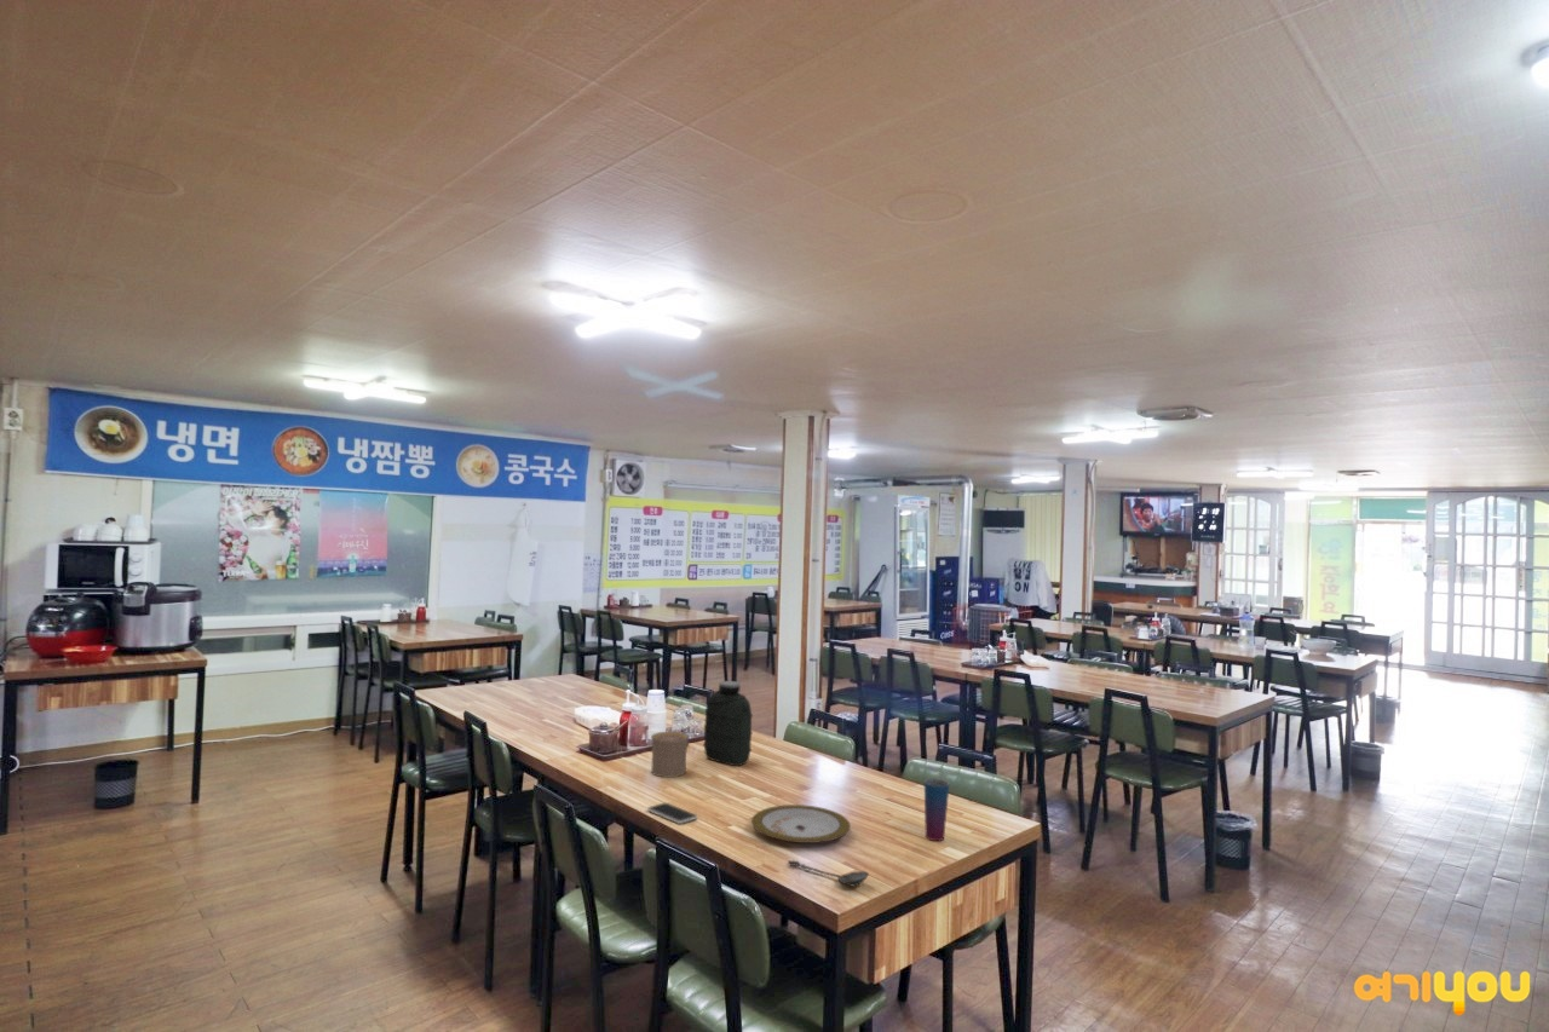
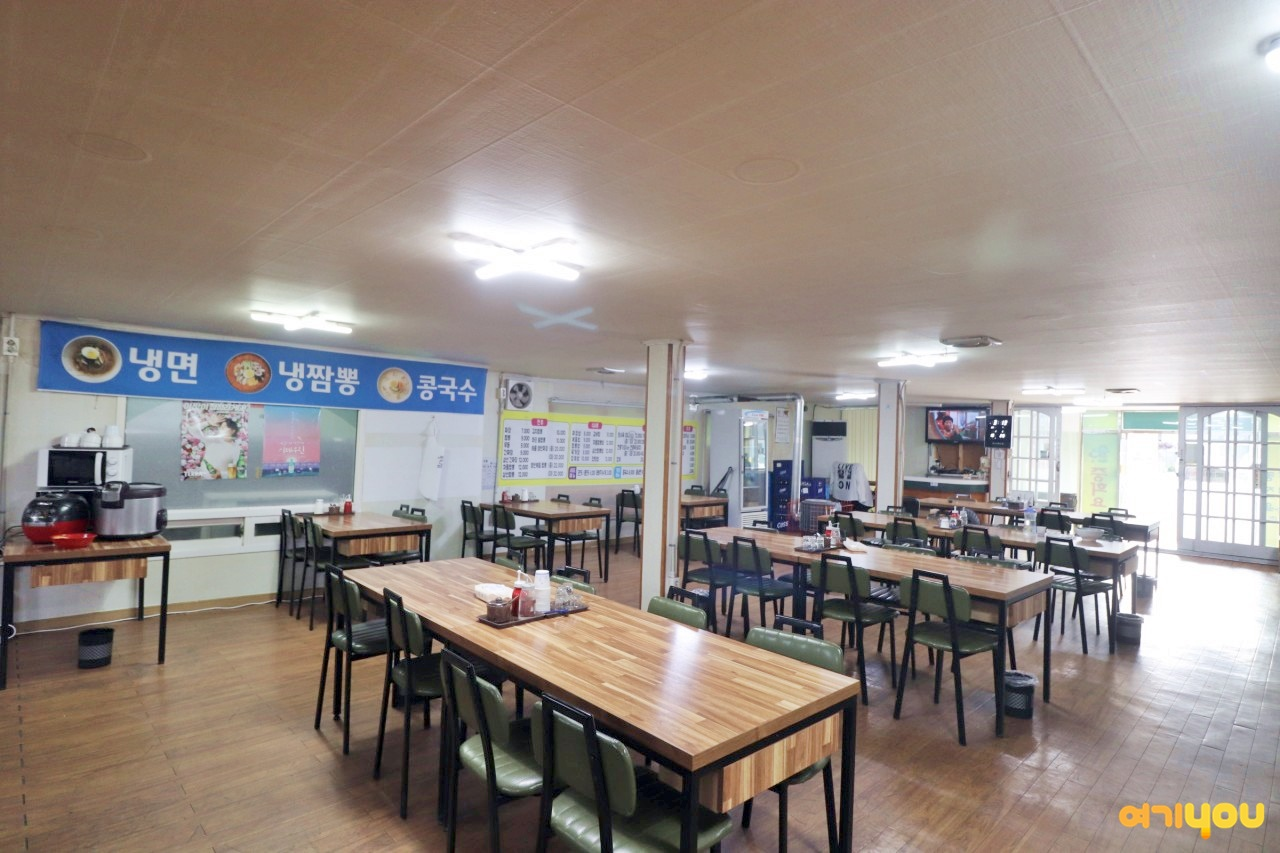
- cup (669, 754)
- smartphone (672, 812)
- spoon (823, 871)
- cup (935, 809)
- water jug (727, 721)
- plate (800, 825)
